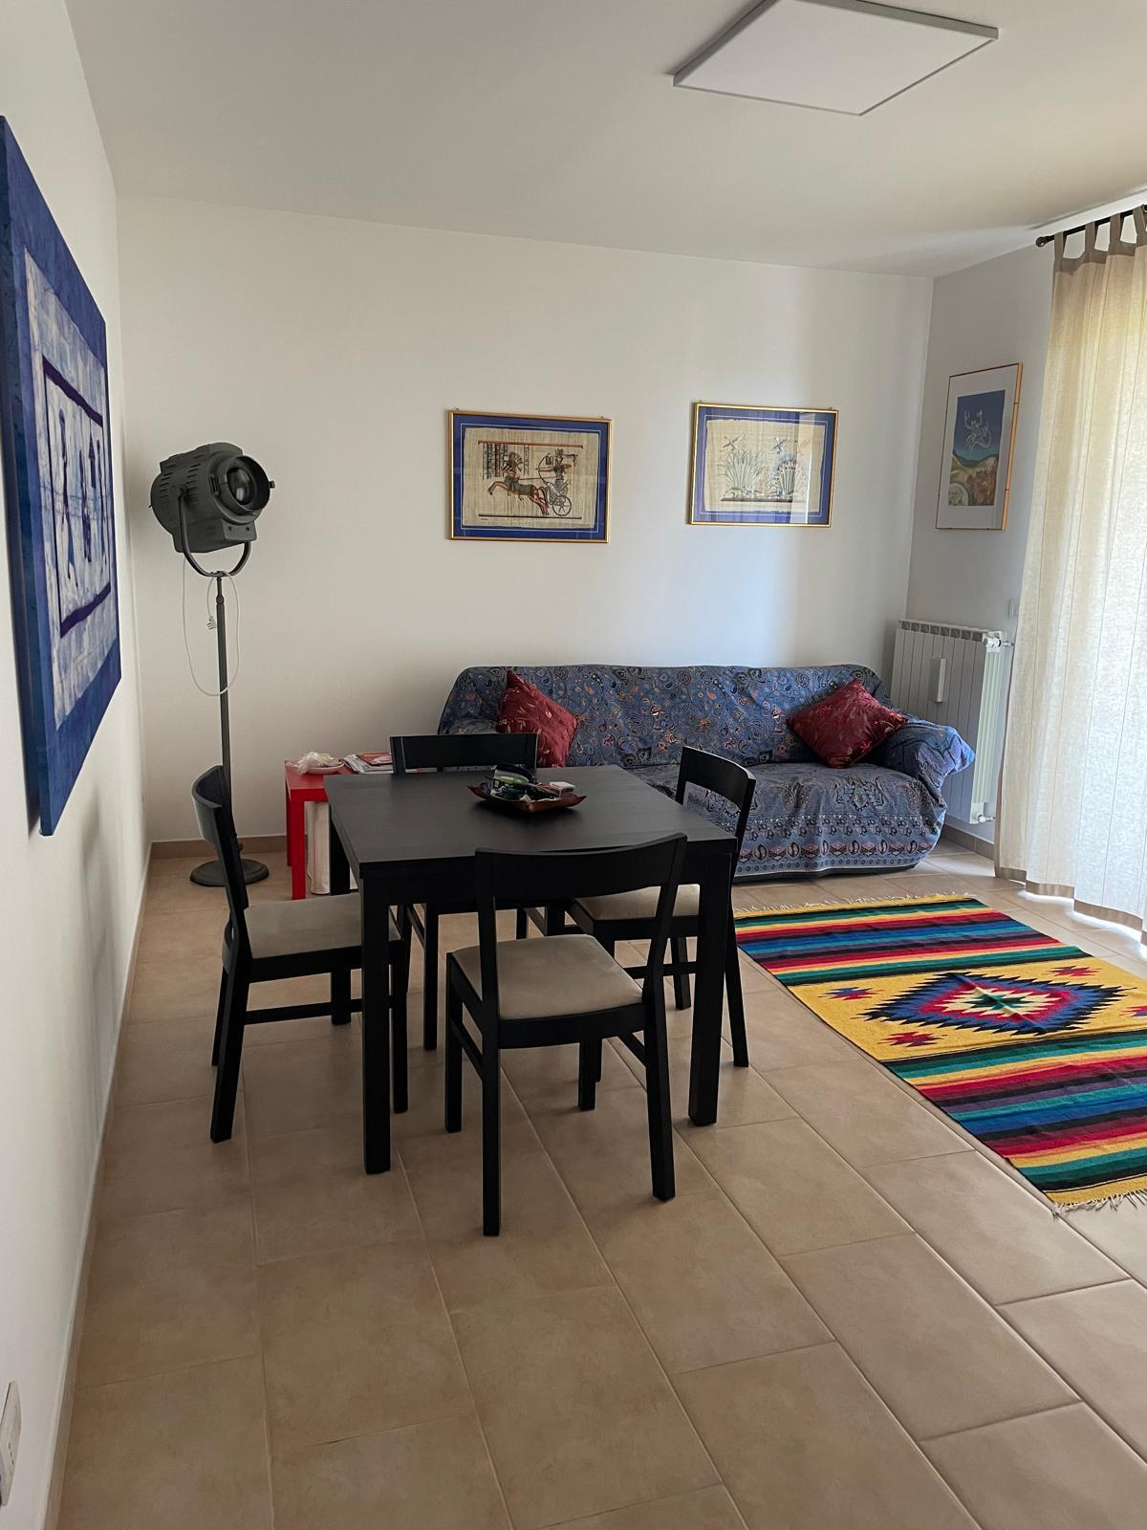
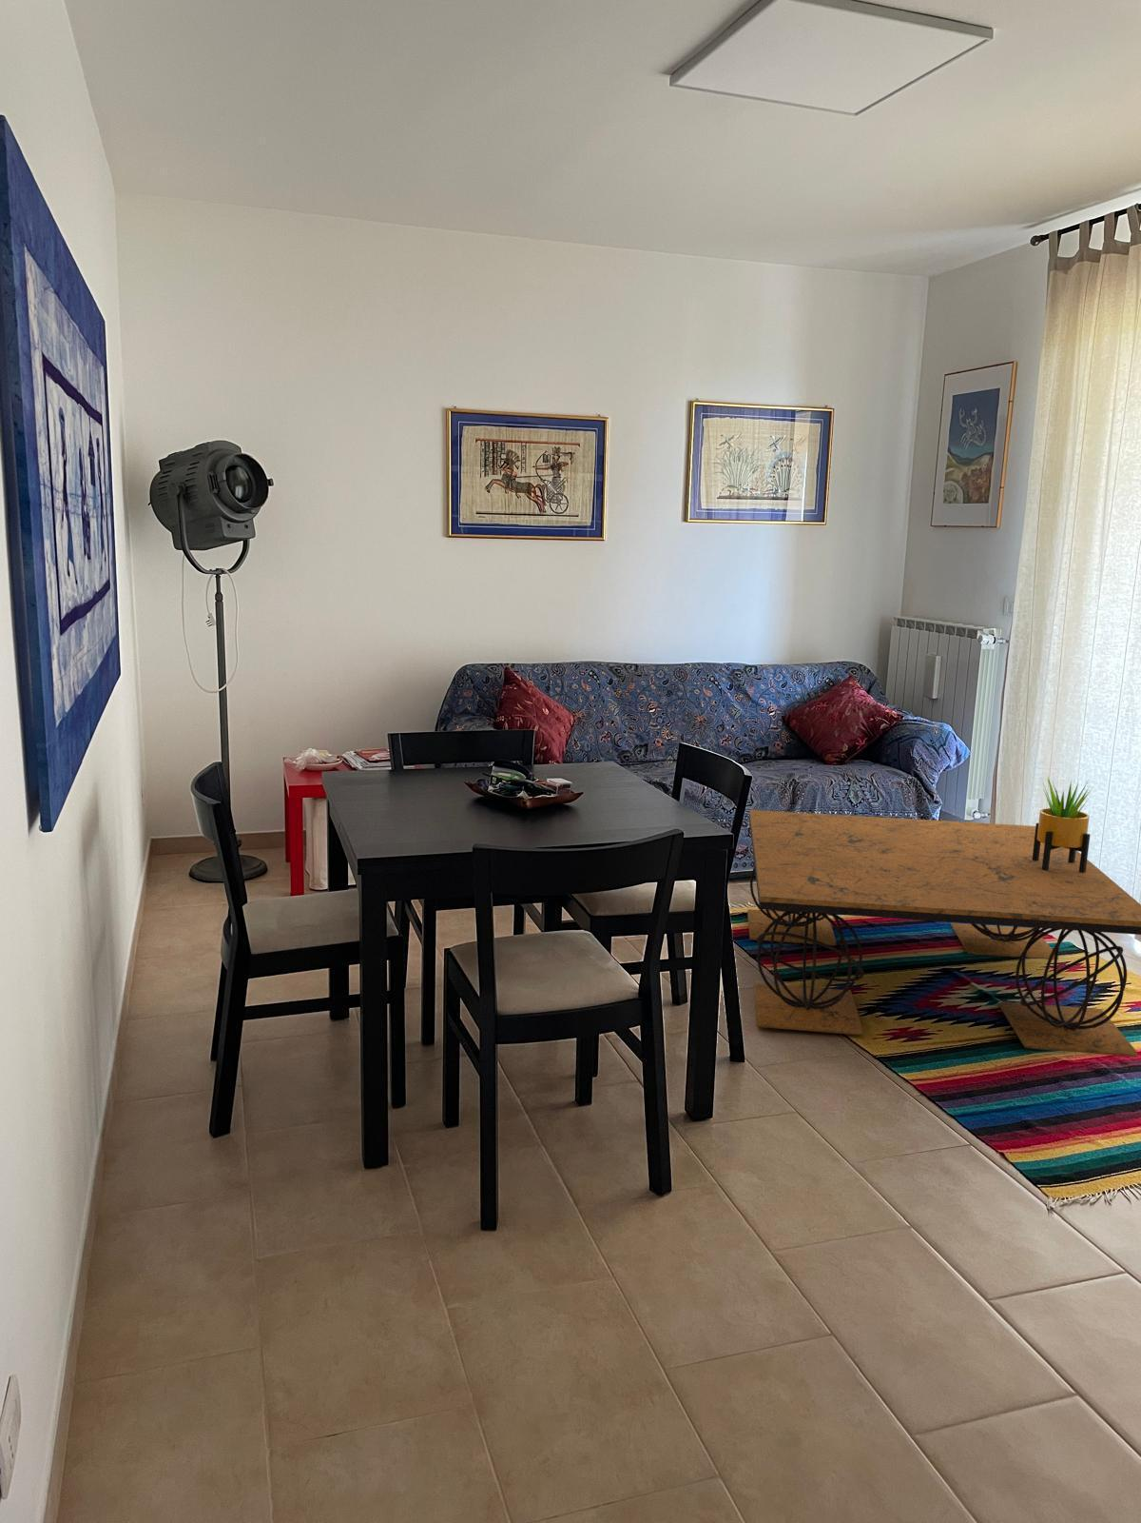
+ coffee table (917, 916)
+ potted plant (1063, 819)
